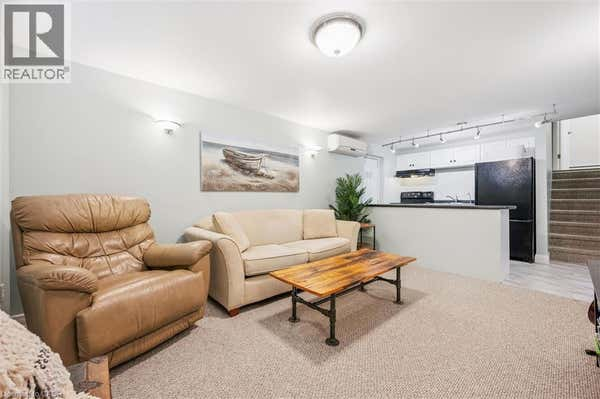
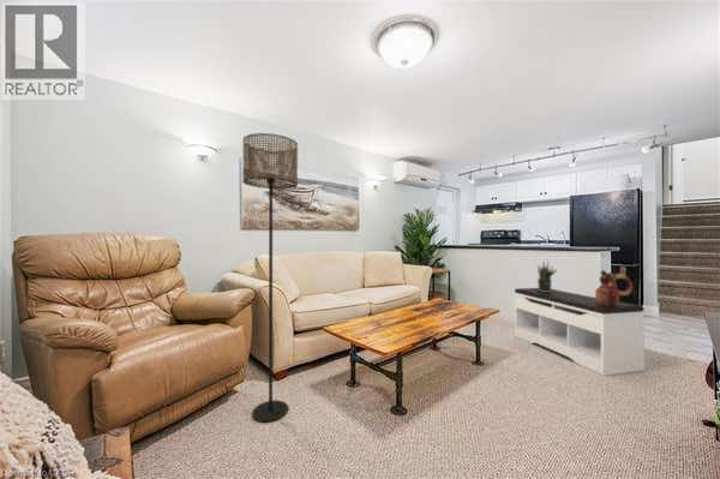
+ ceramic vessel (611, 285)
+ floor lamp (270, 276)
+ potted plant (546, 275)
+ bench (569, 323)
